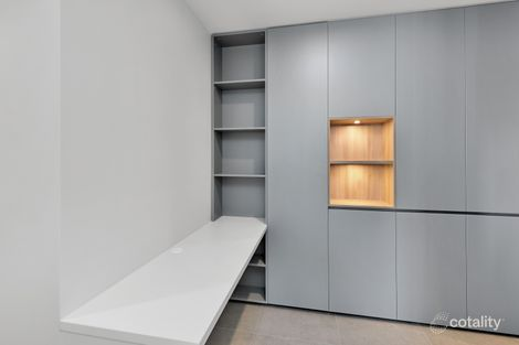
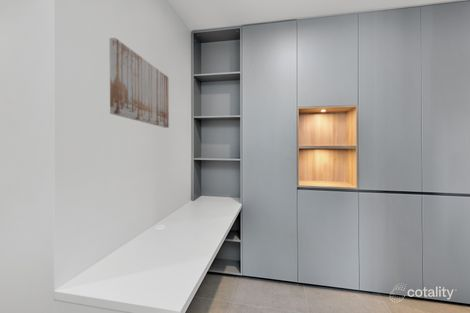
+ wall art (145, 91)
